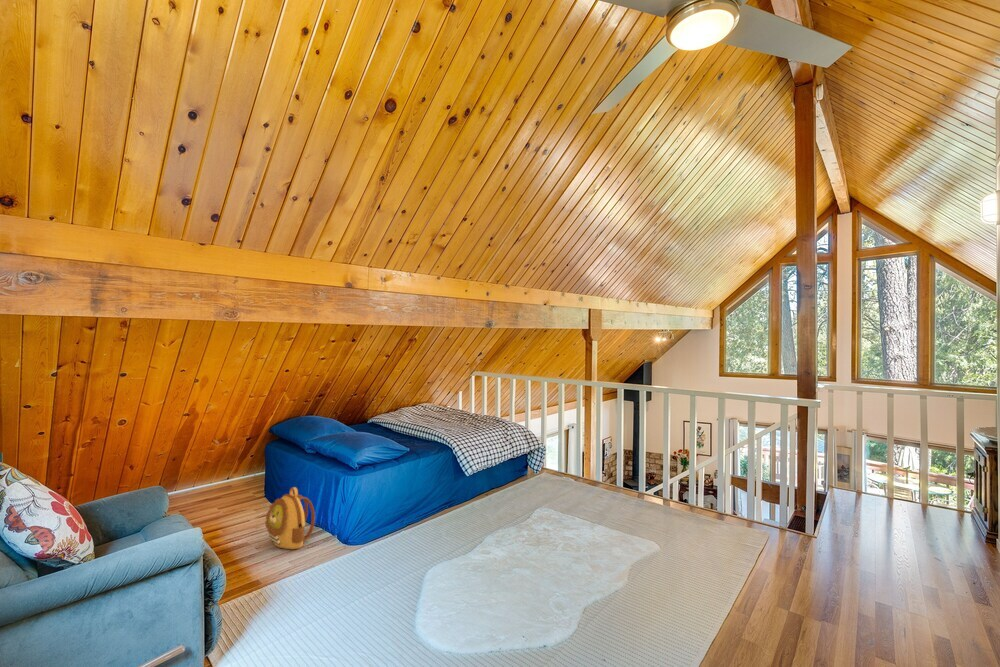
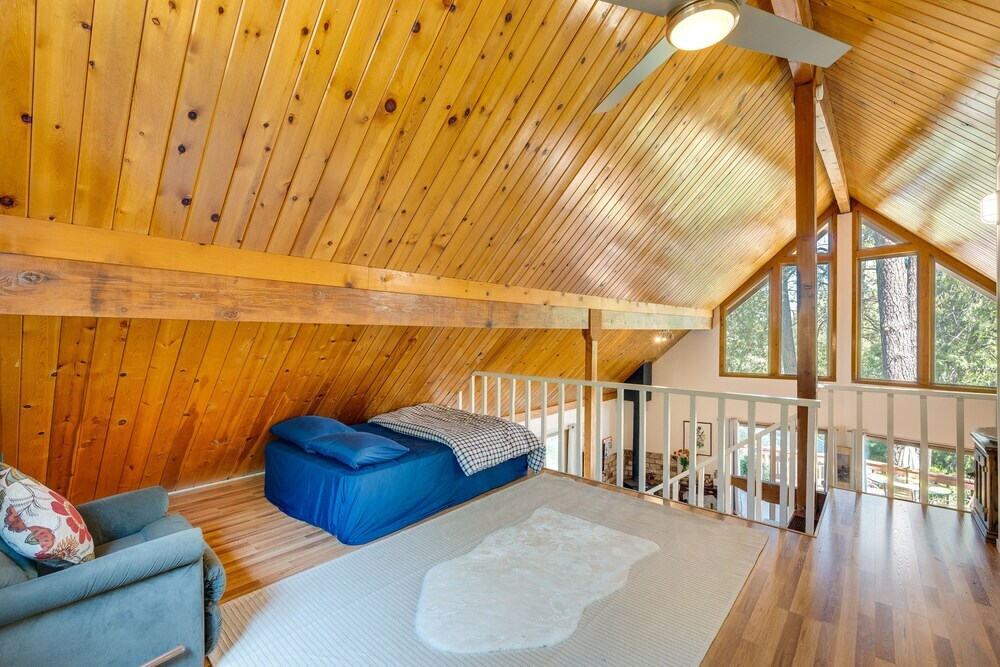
- backpack (291, 515)
